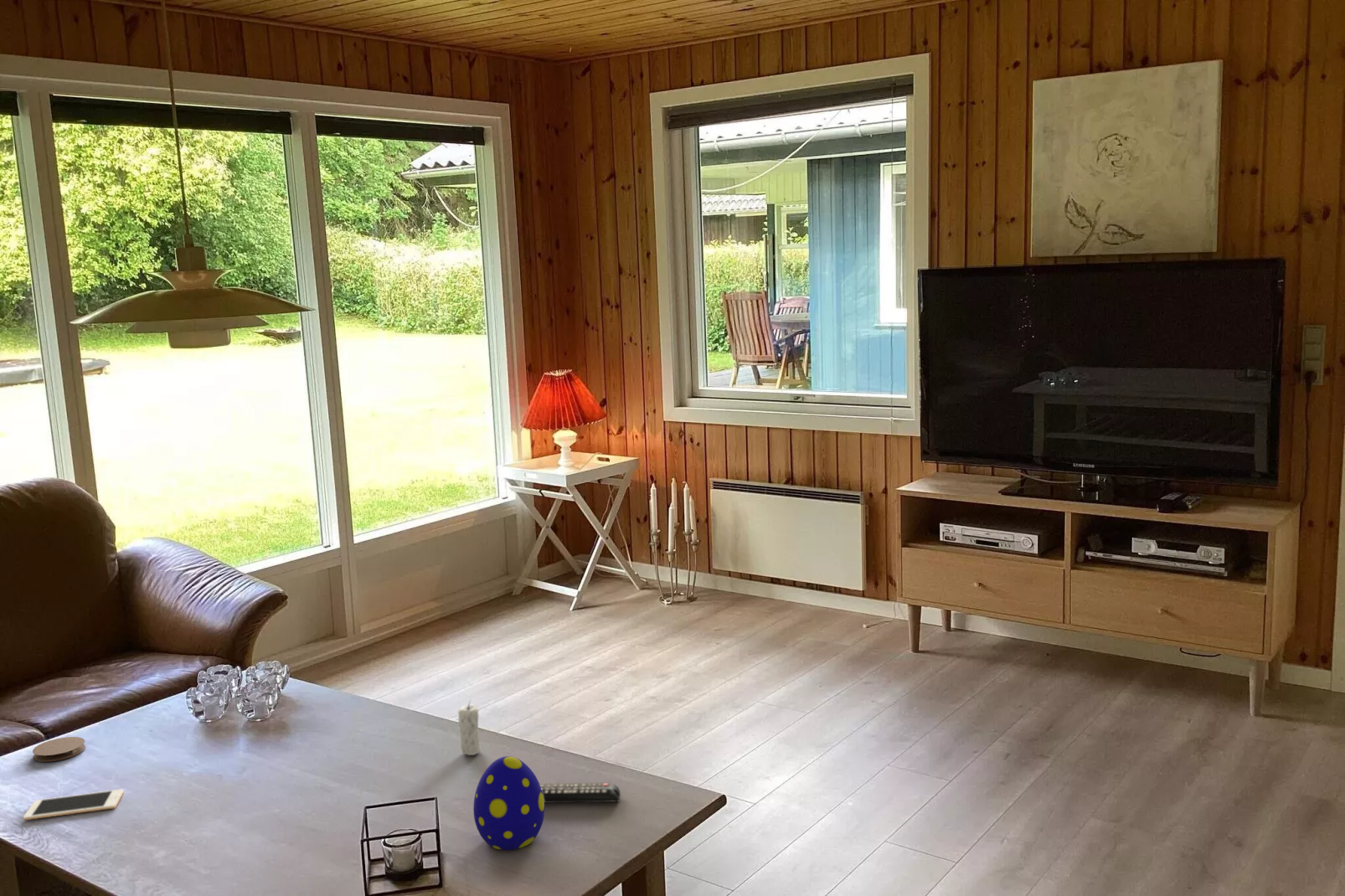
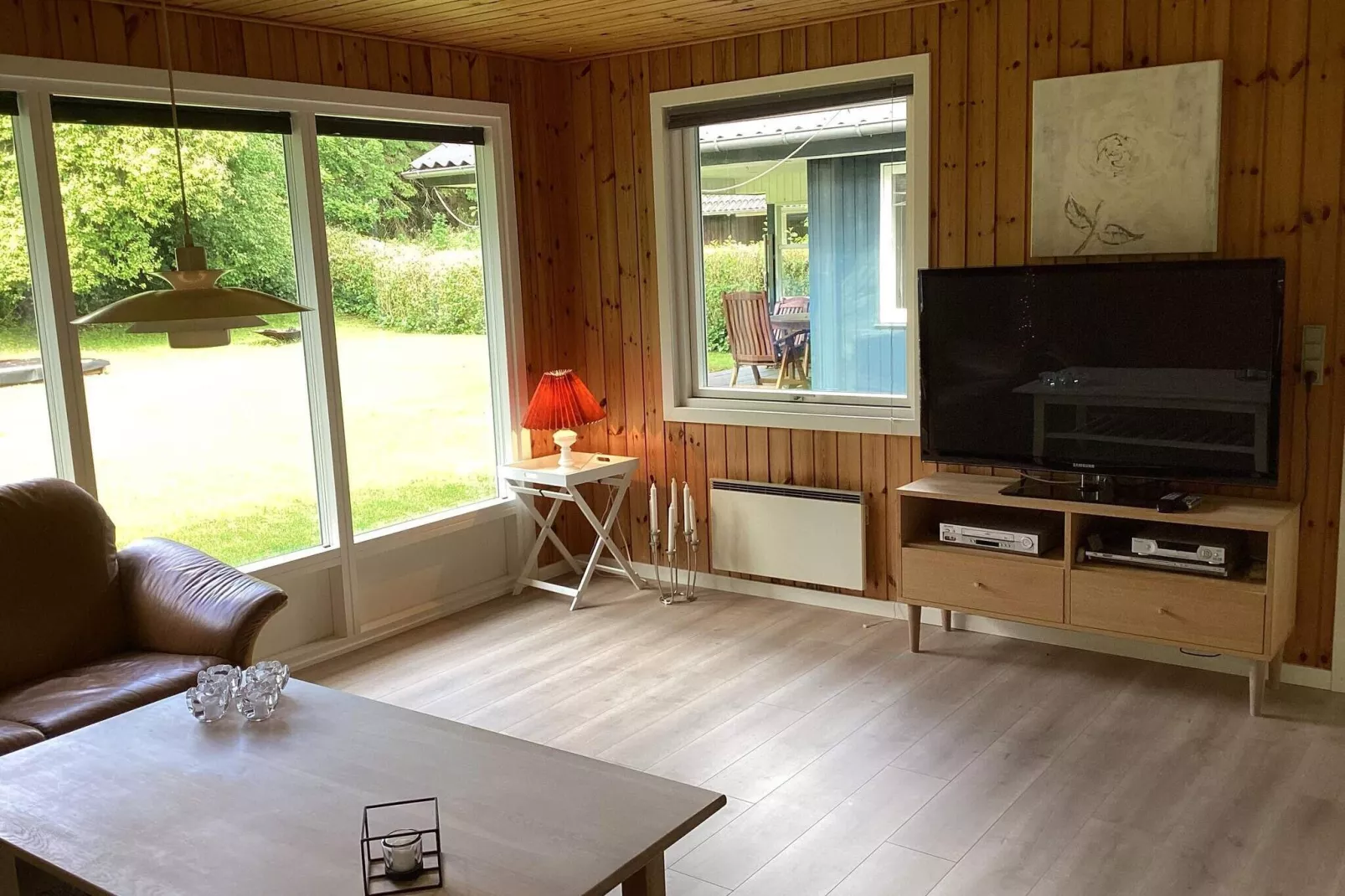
- decorative egg (508, 798)
- remote control (561, 794)
- coaster (59, 749)
- cell phone (75, 804)
- candle (469, 725)
